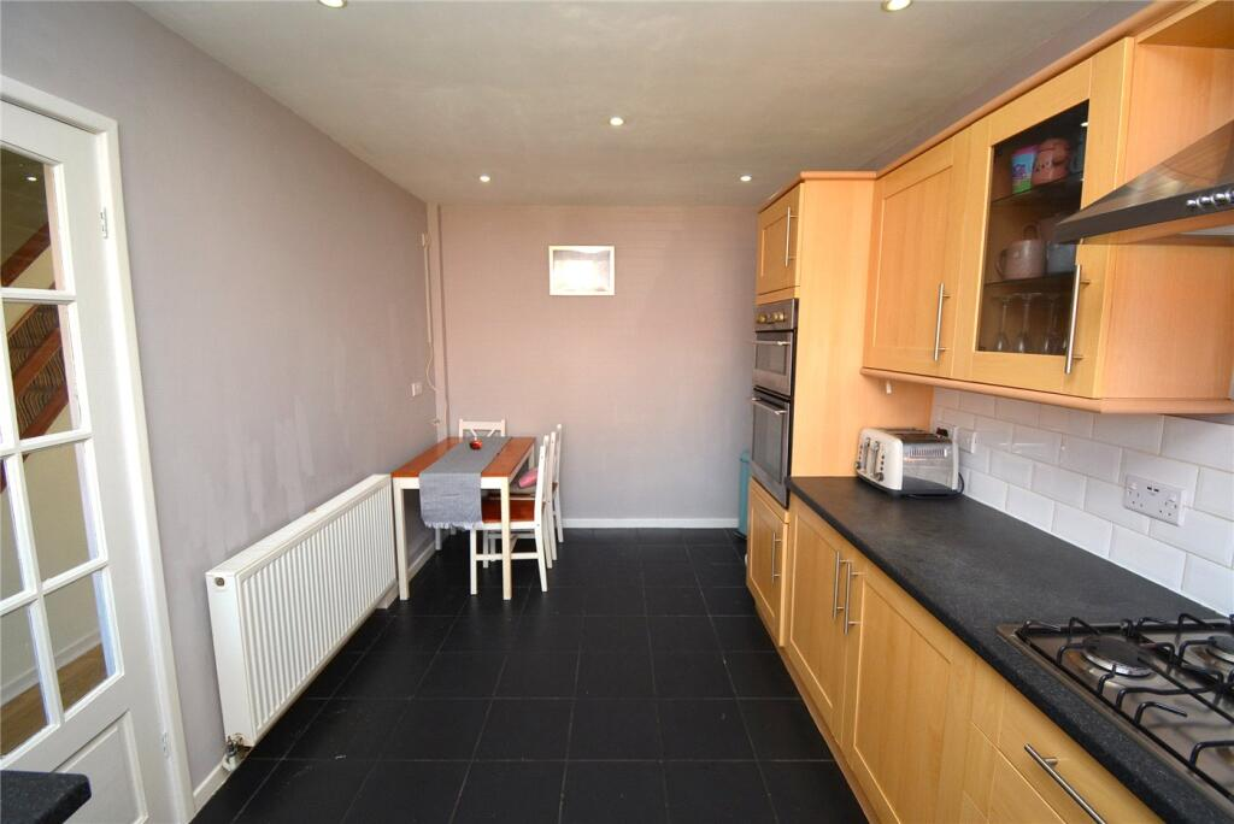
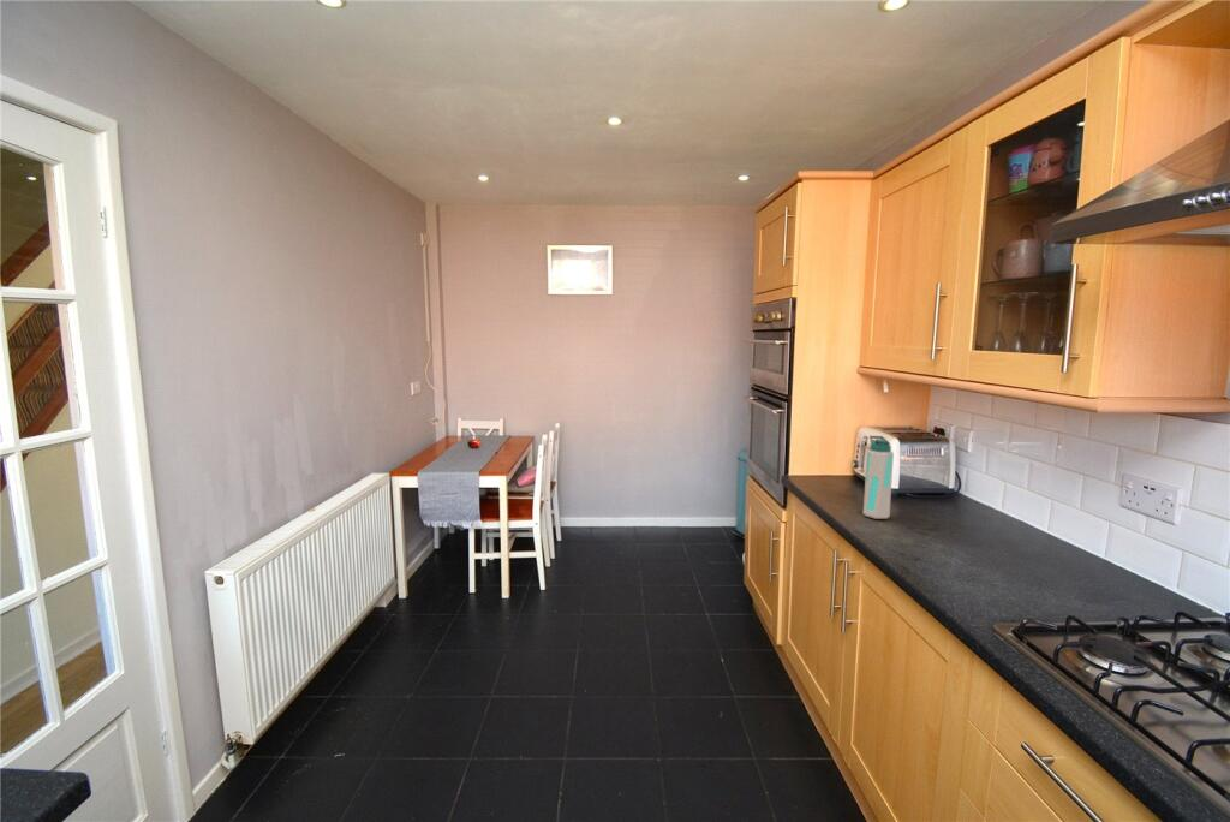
+ water bottle (877, 476)
